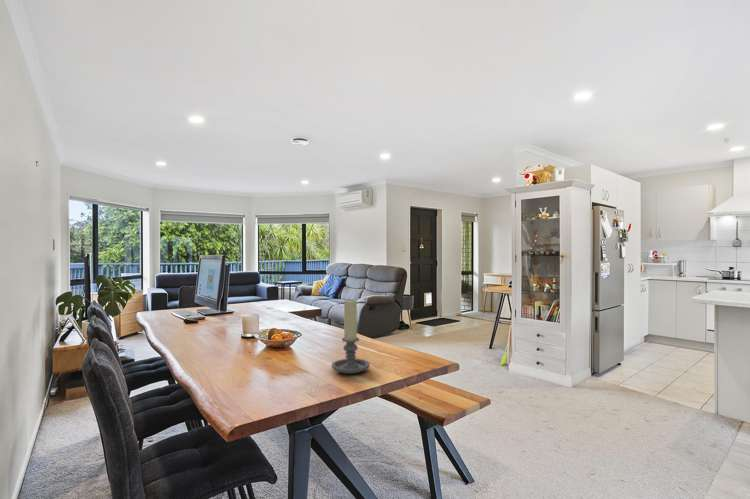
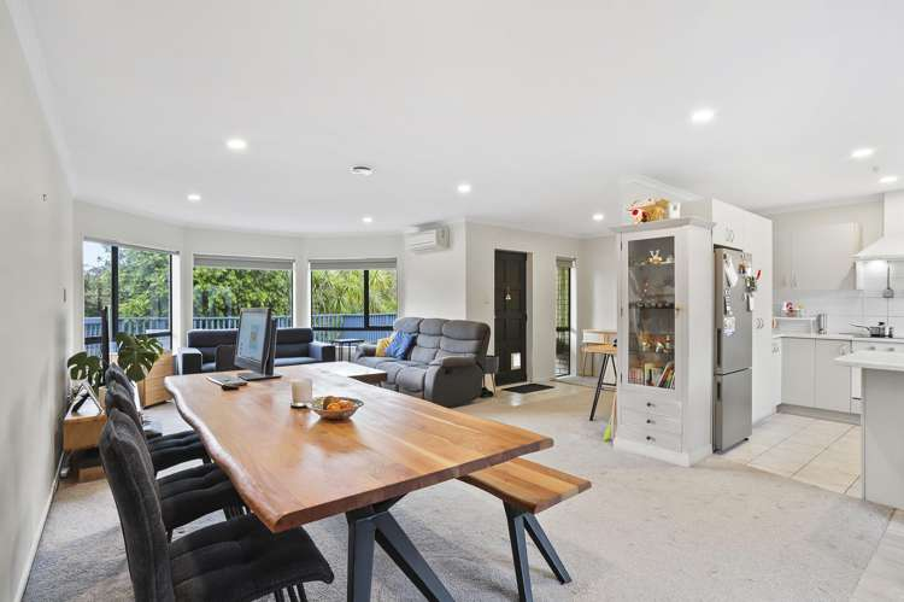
- candle holder (351, 333)
